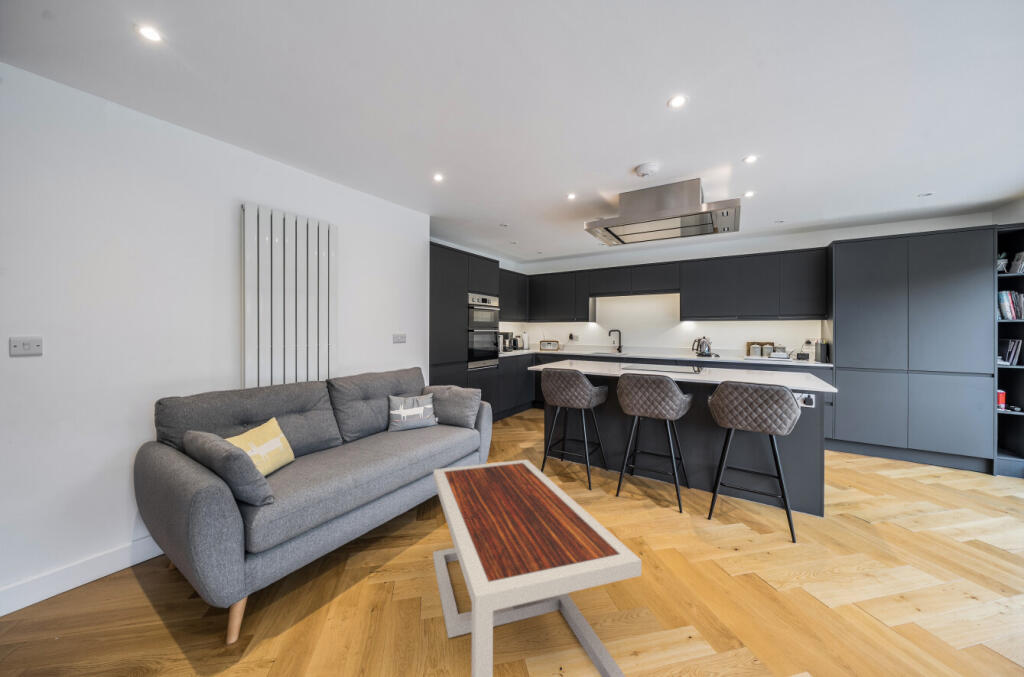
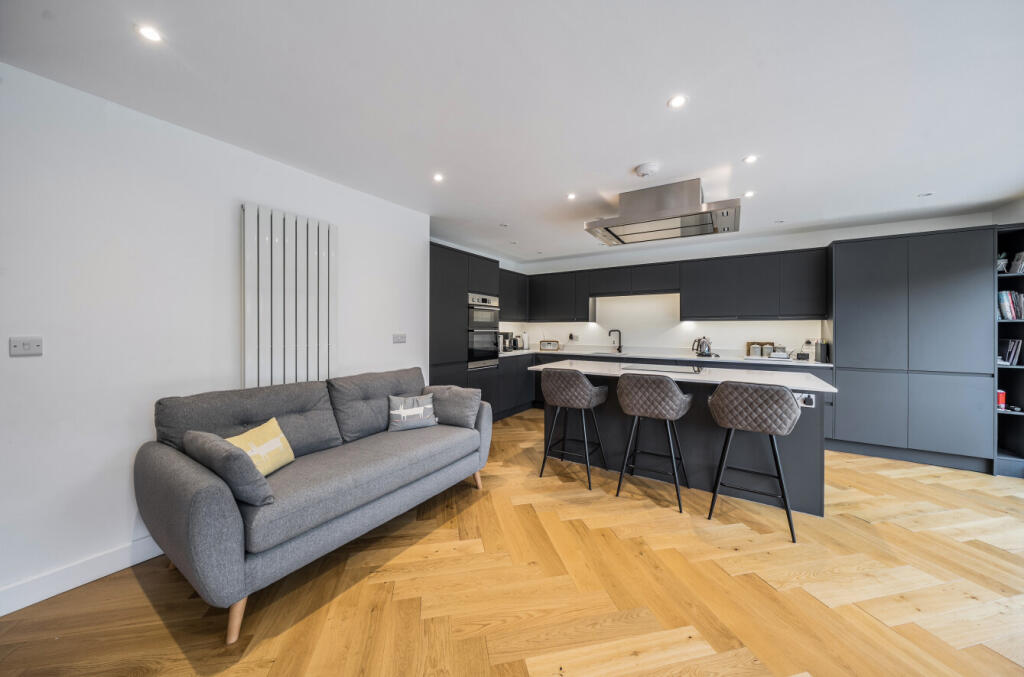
- coffee table (510, 560)
